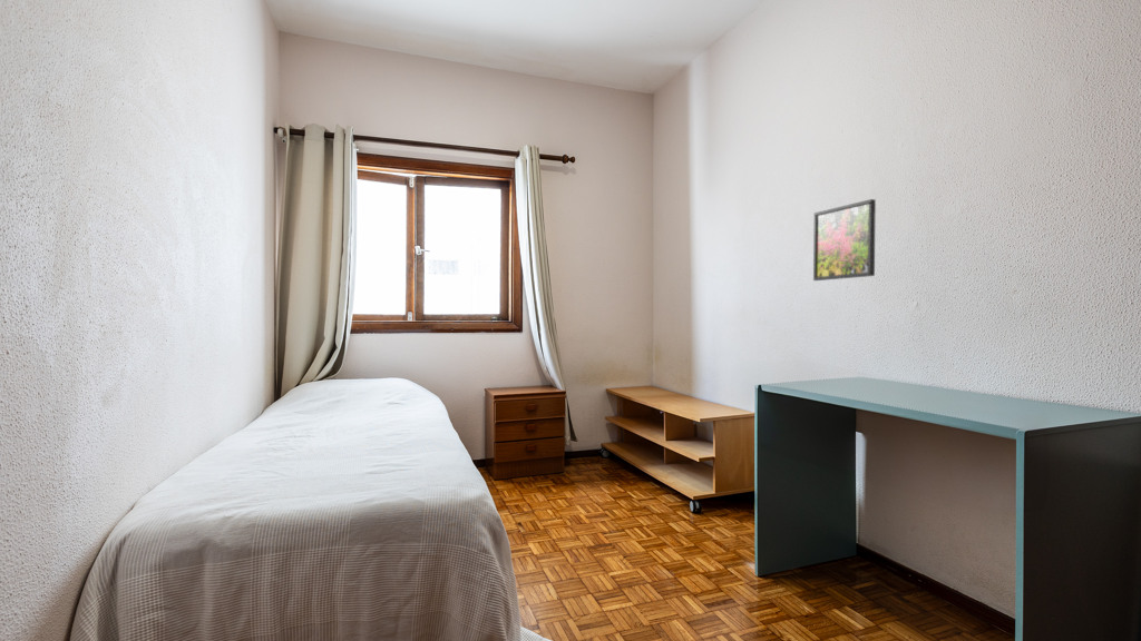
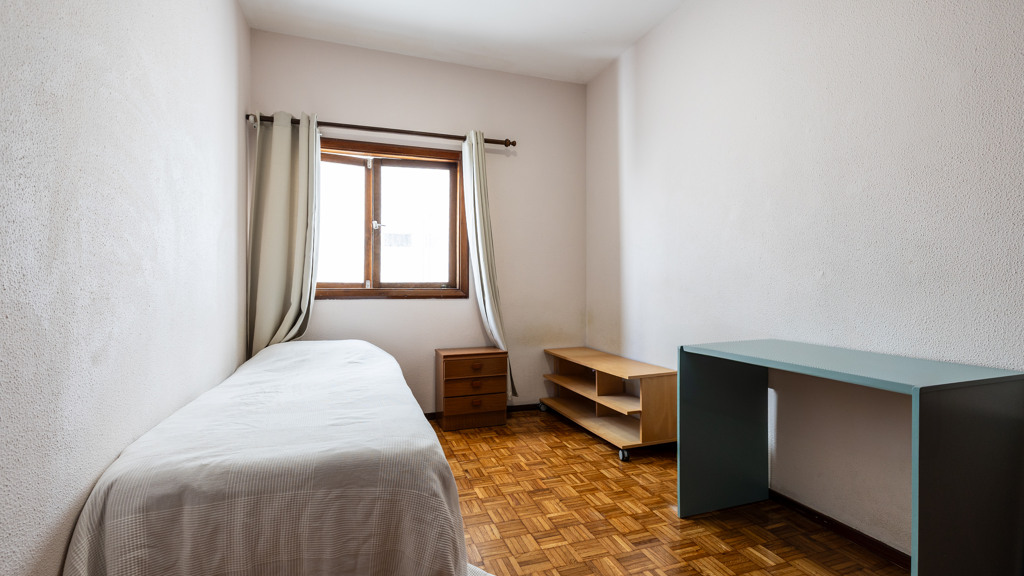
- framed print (842, 241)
